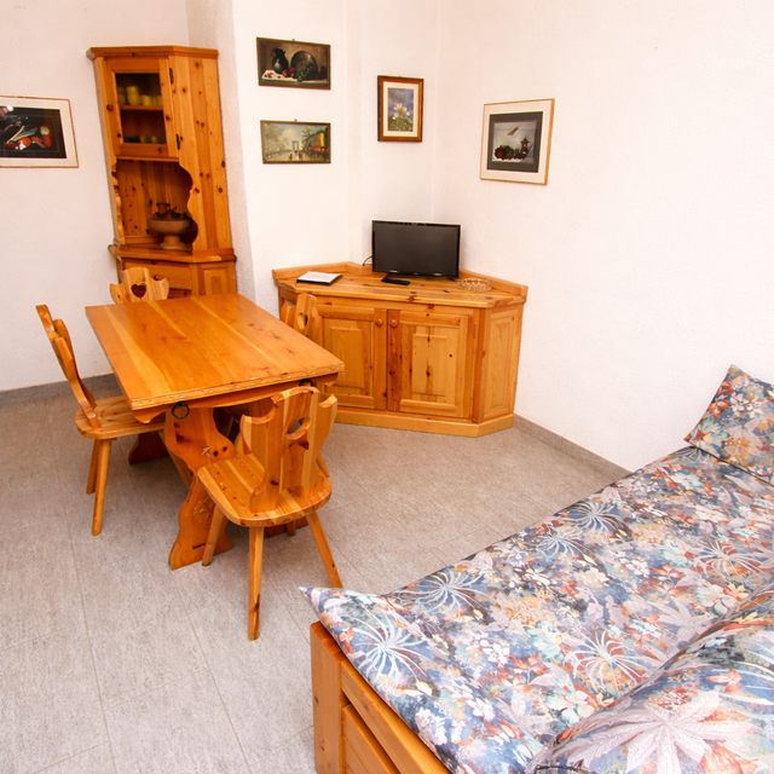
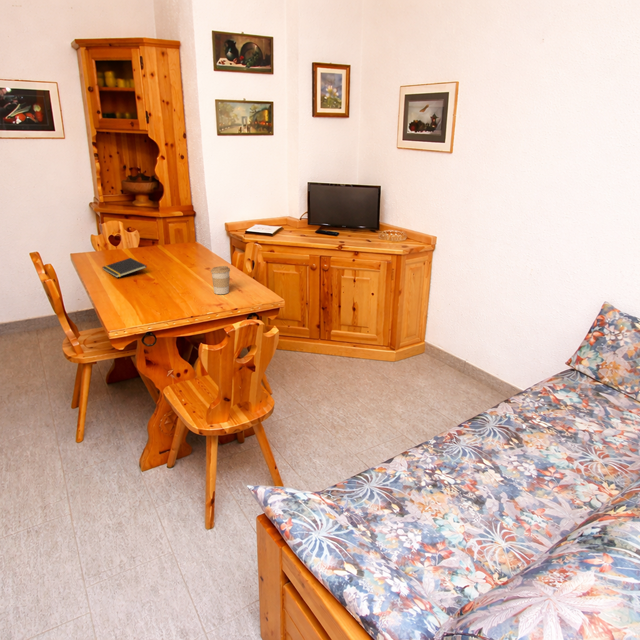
+ notepad (124, 267)
+ coffee cup (220, 279)
